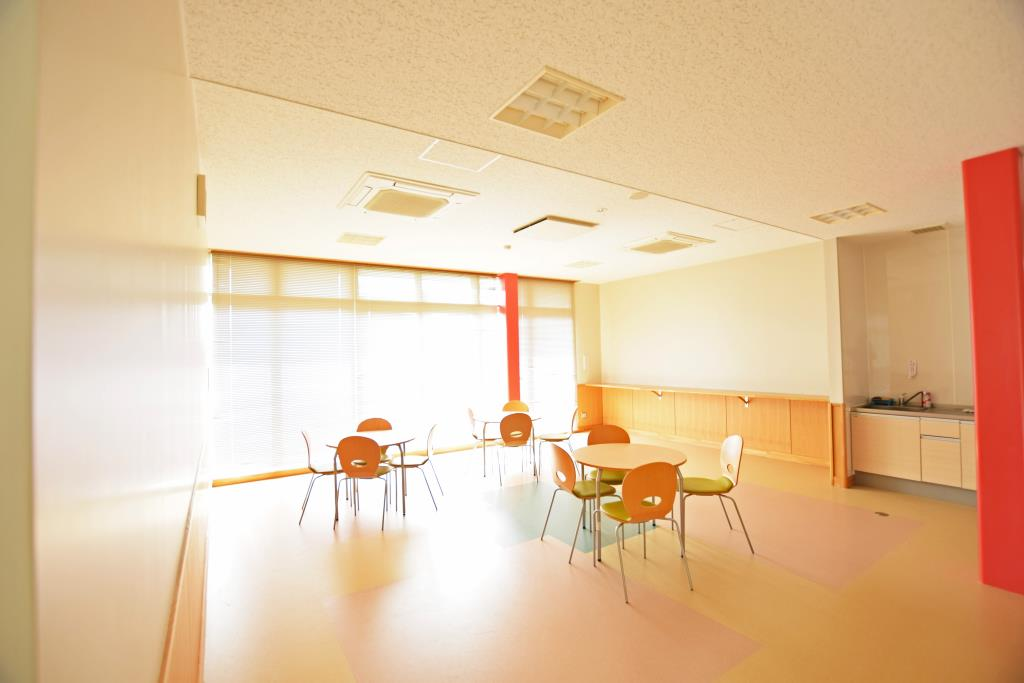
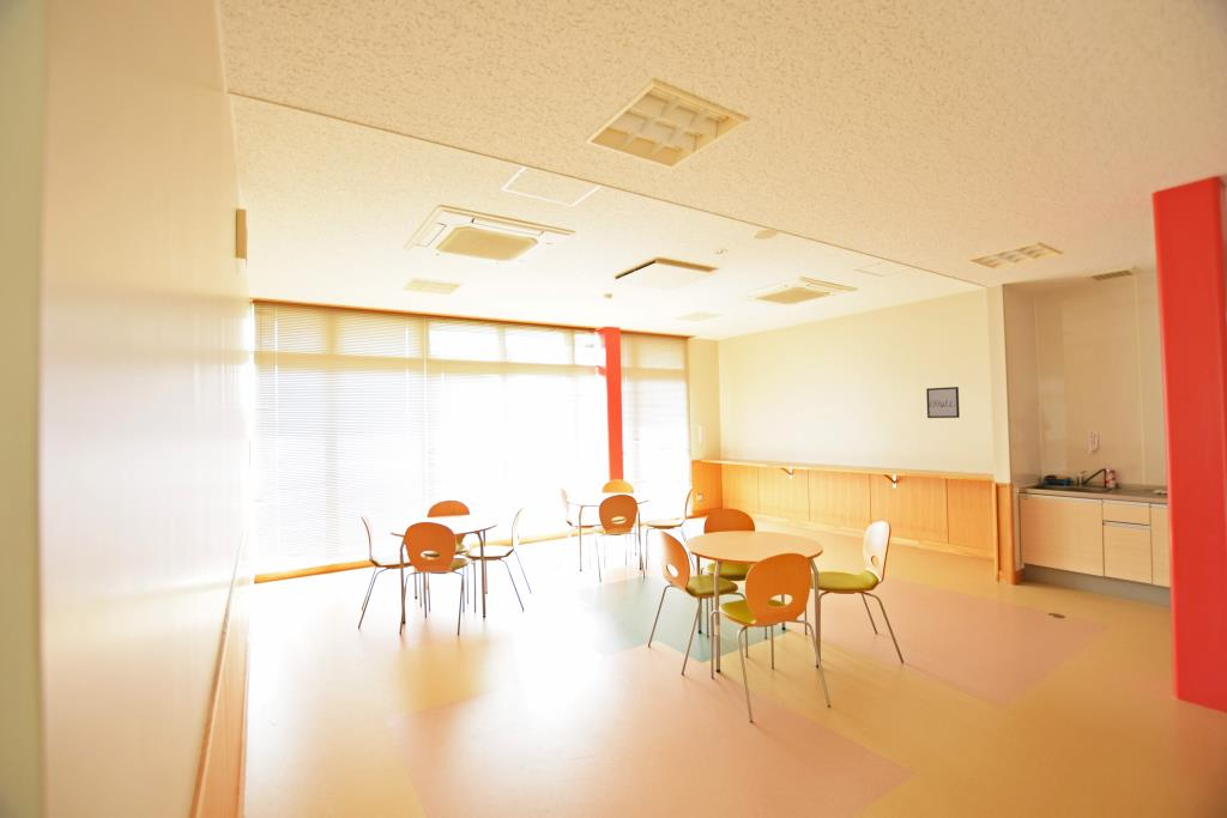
+ wall art (942, 402)
